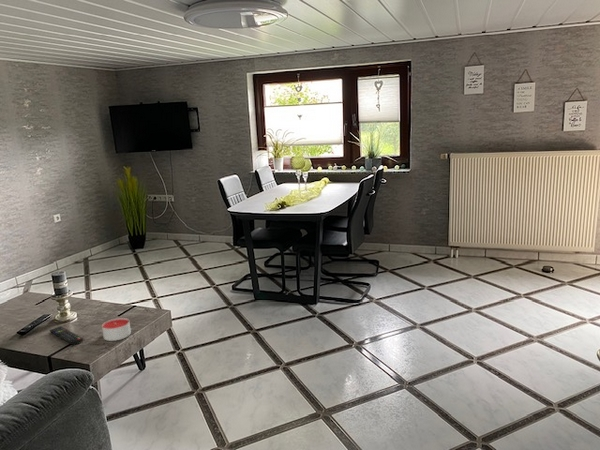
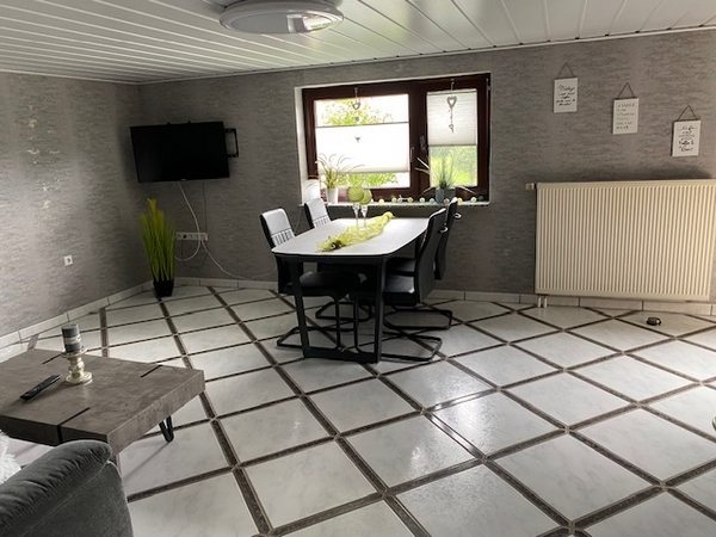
- remote control (66, 335)
- candle (116, 328)
